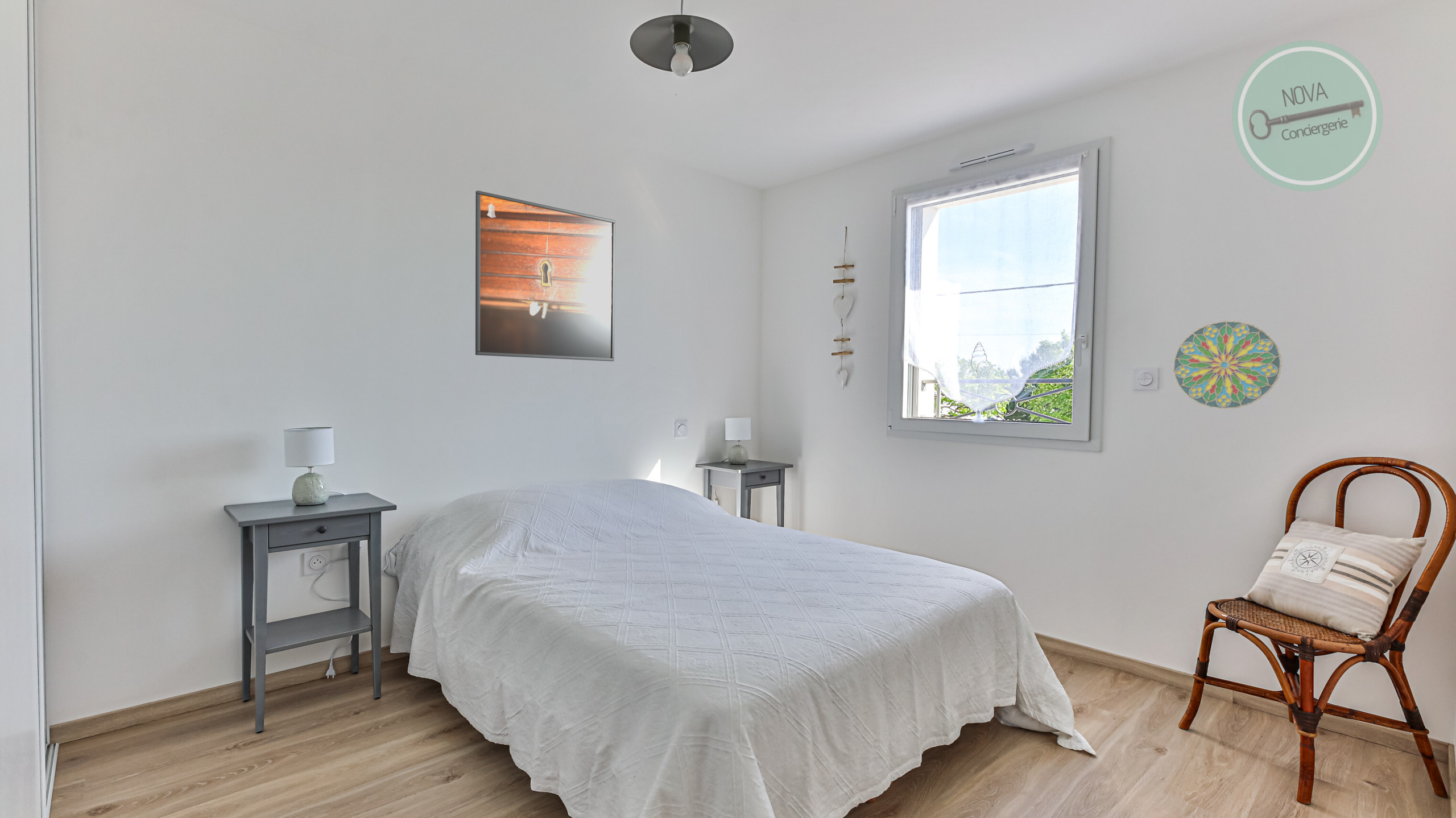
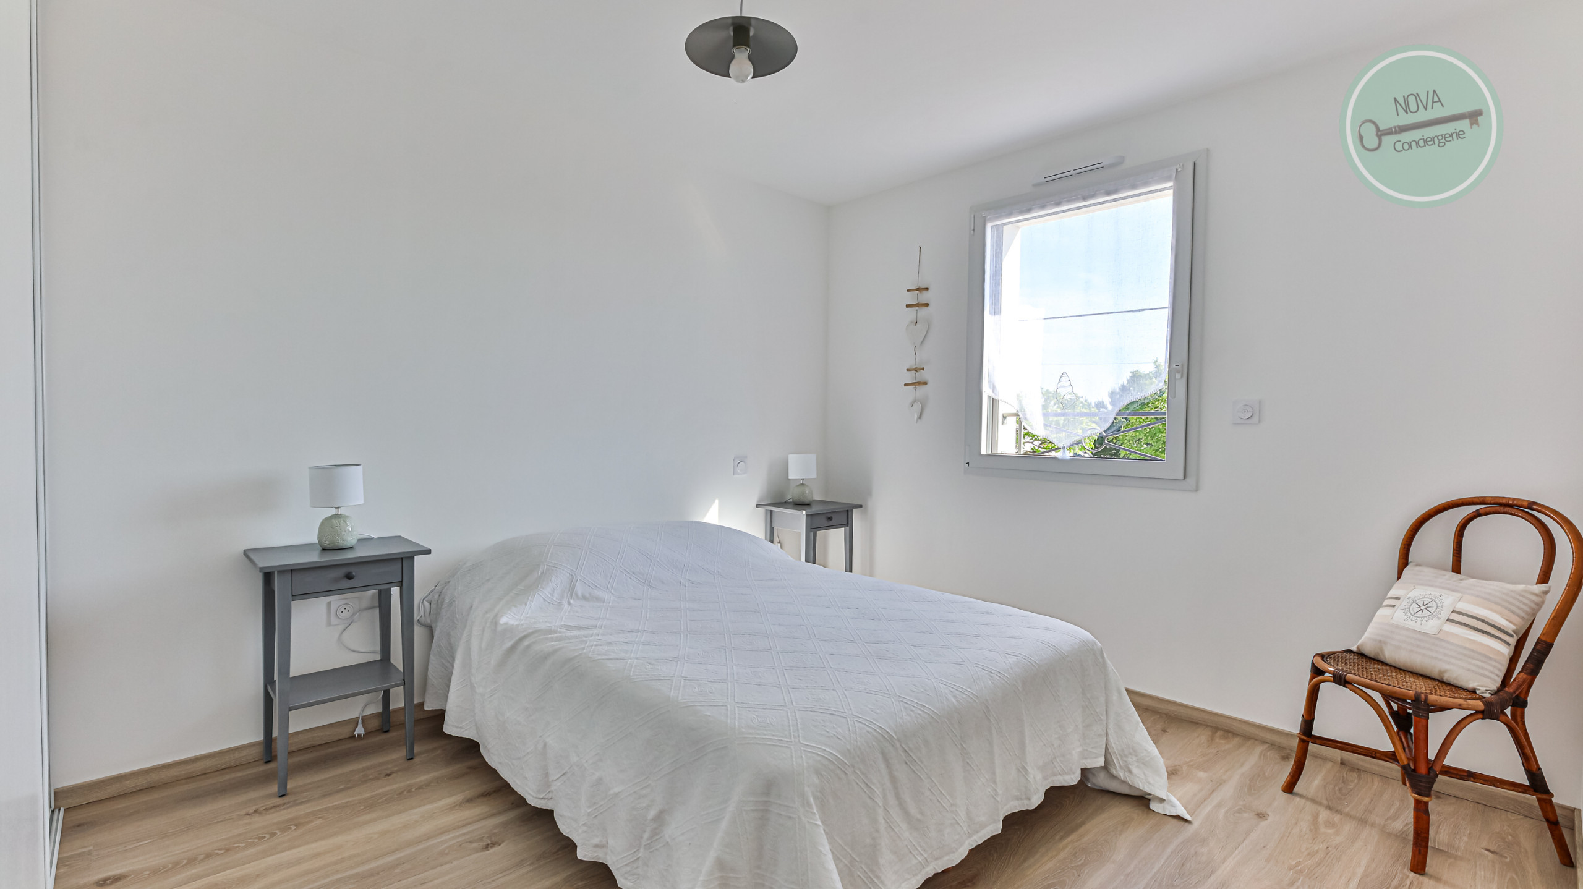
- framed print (550, 283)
- decorative plate (1225, 365)
